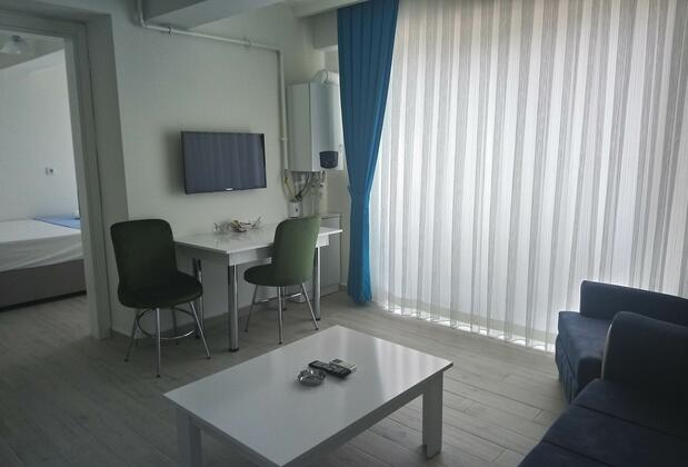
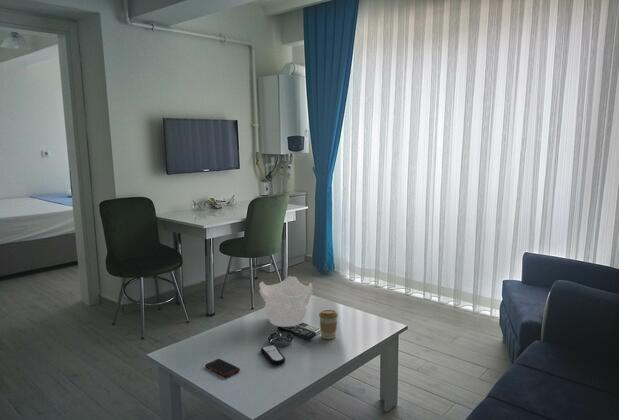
+ decorative bowl (286, 301)
+ coffee cup (328, 323)
+ cell phone (222, 367)
+ remote control (273, 354)
